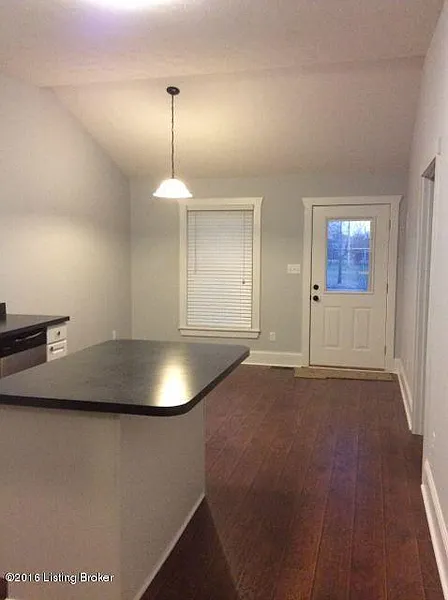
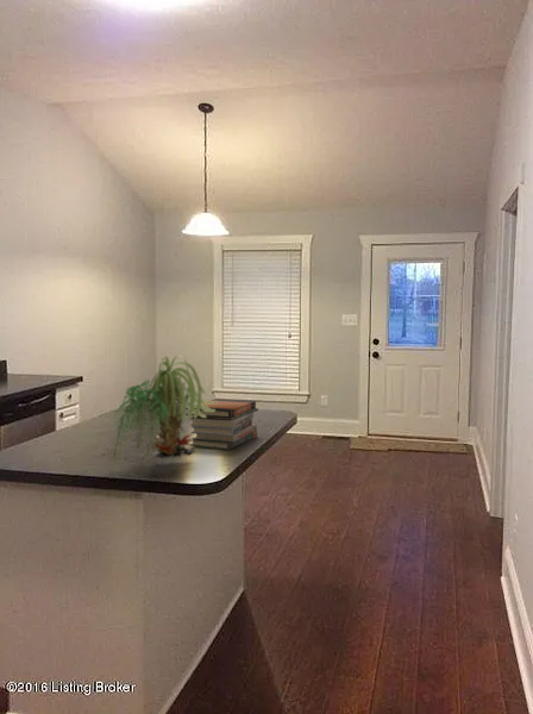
+ plant (171, 409)
+ book stack (222, 422)
